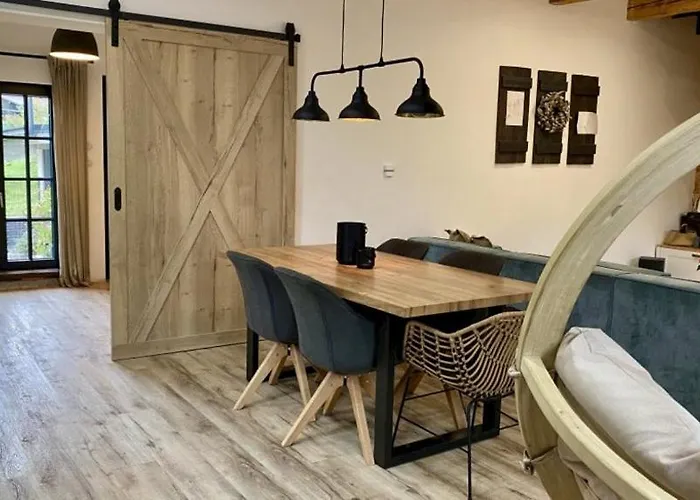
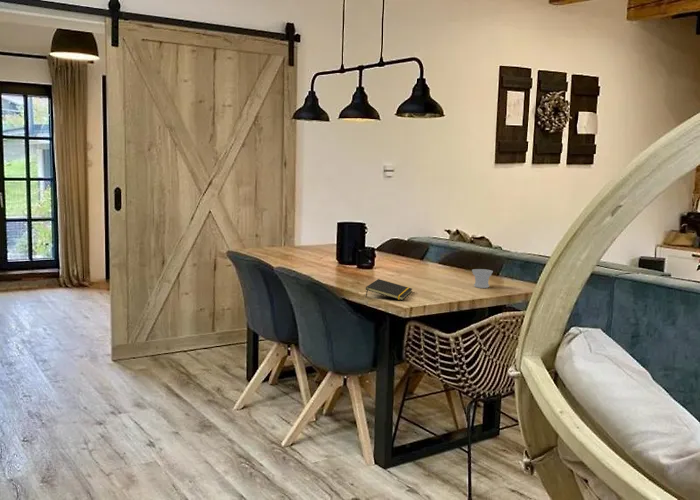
+ notepad (389, 289)
+ cup (481, 278)
